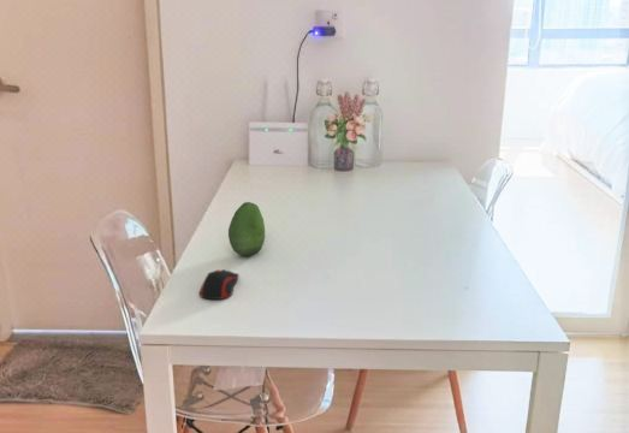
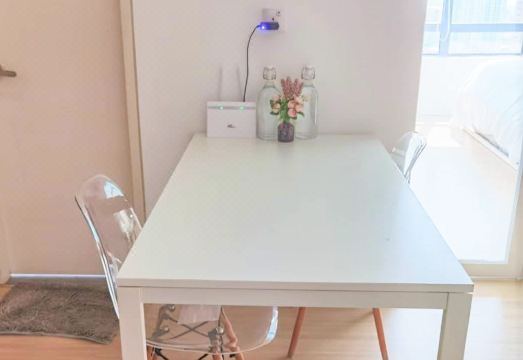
- computer mouse (219, 278)
- fruit (245, 229)
